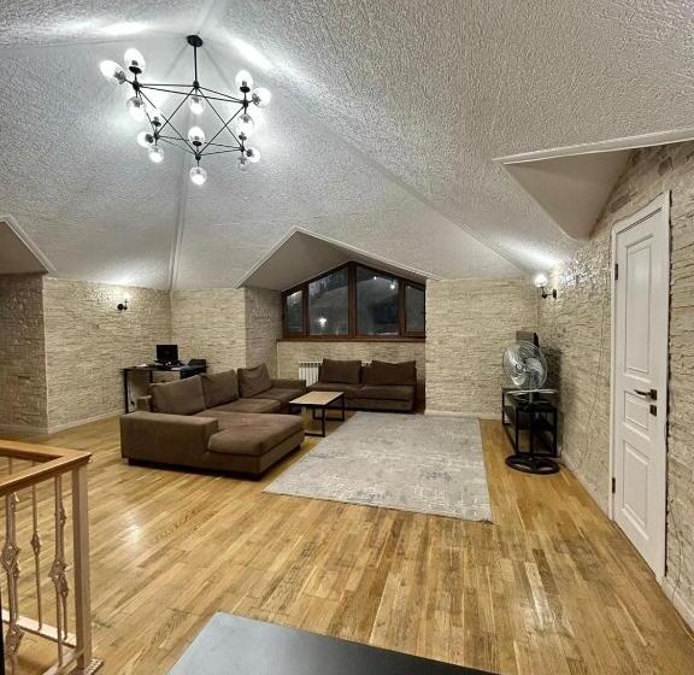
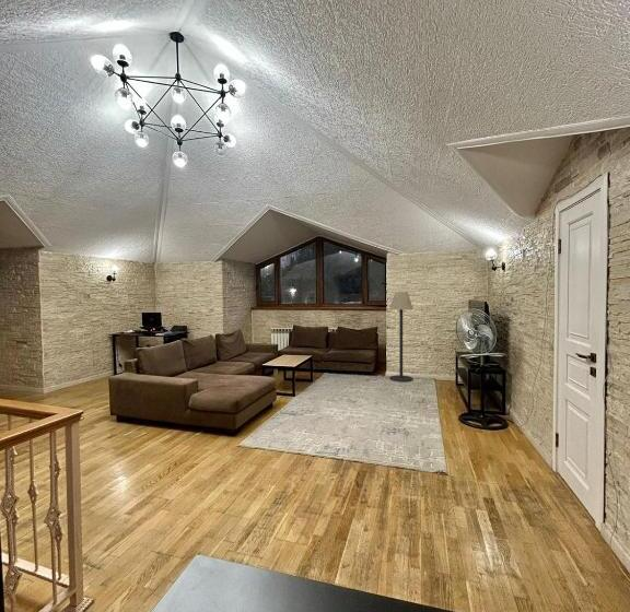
+ floor lamp (400, 336)
